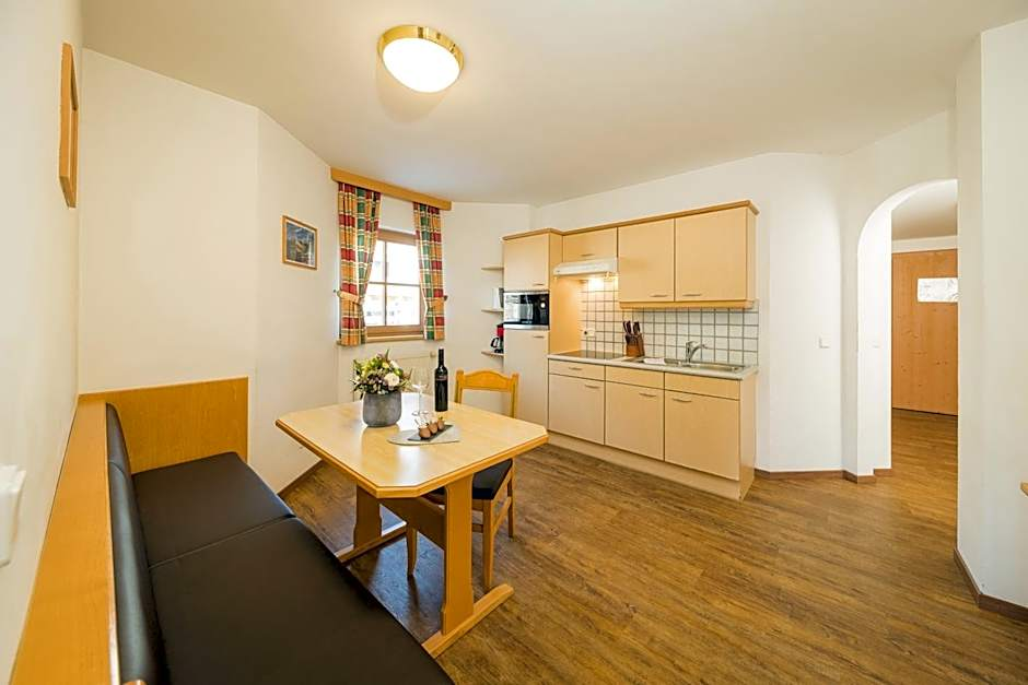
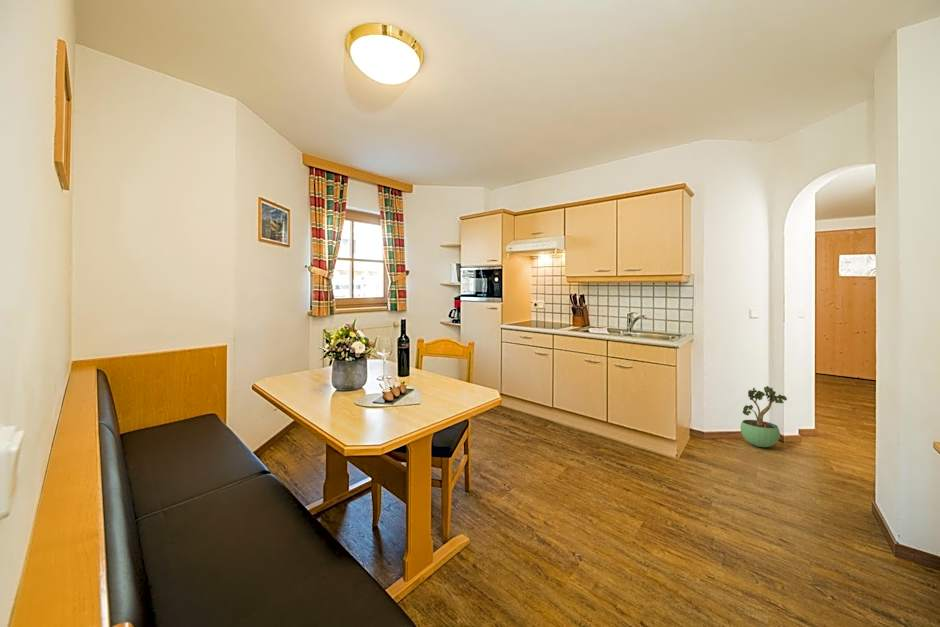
+ potted plant (761, 415)
